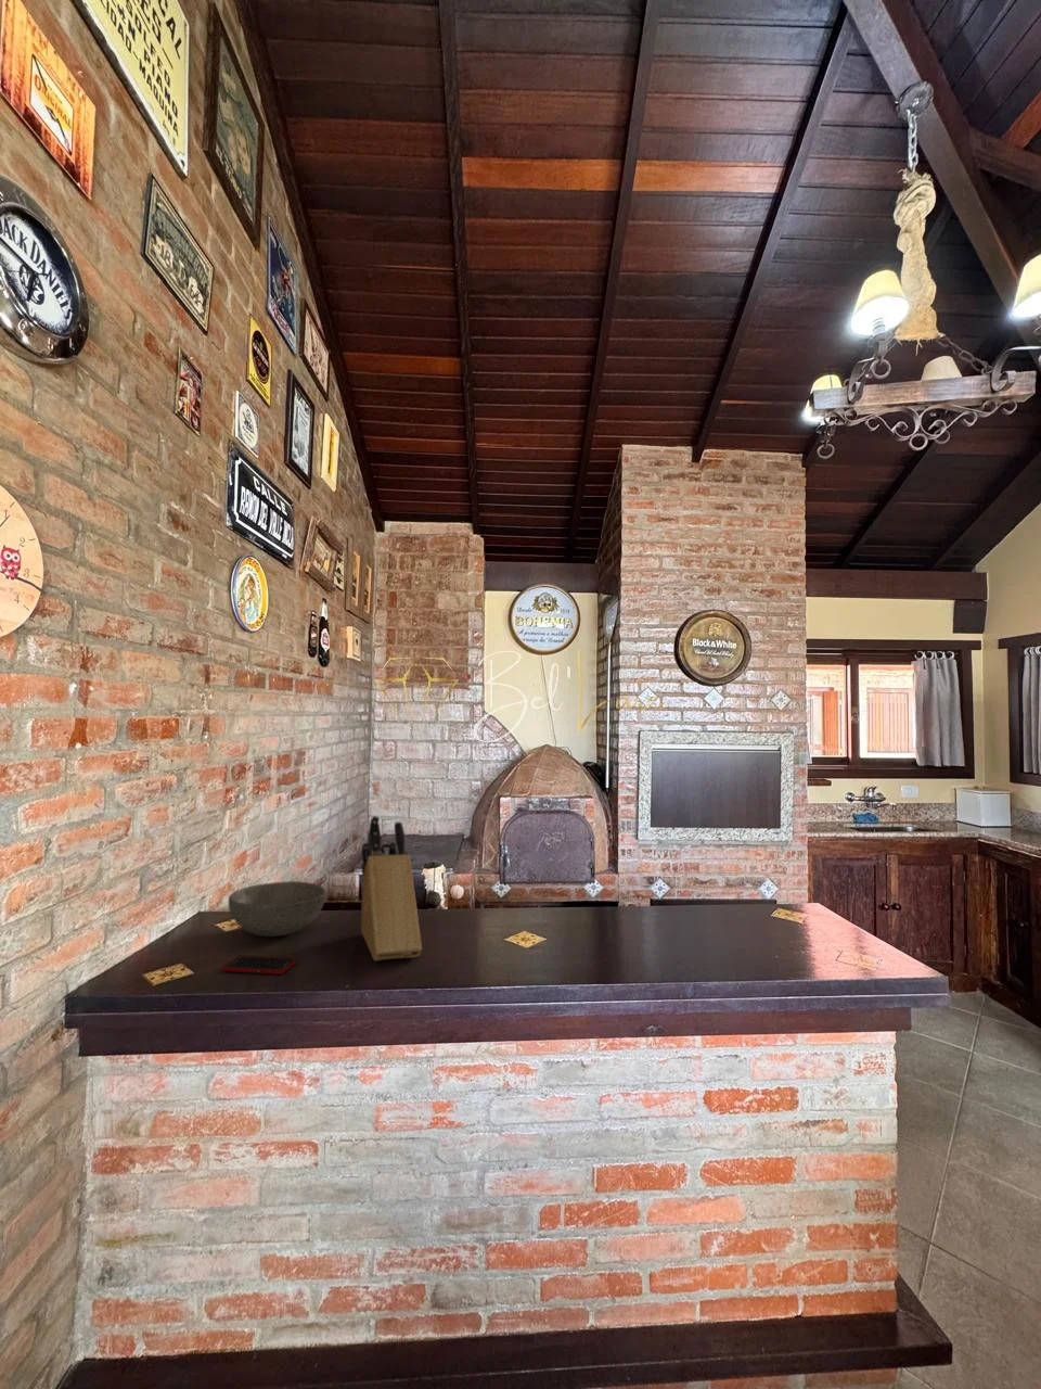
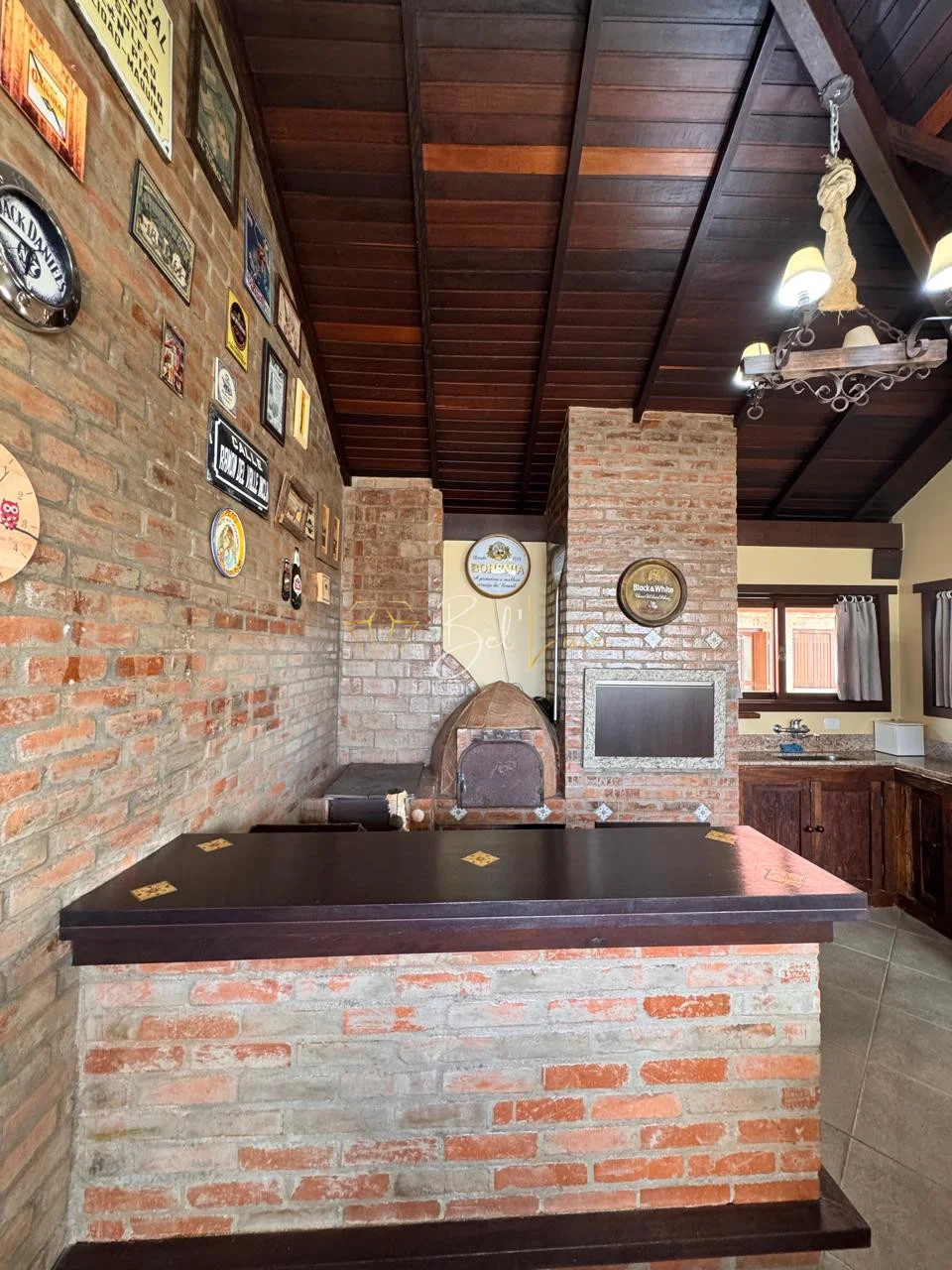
- bowl (278, 911)
- cell phone (259, 965)
- knife block (388, 880)
